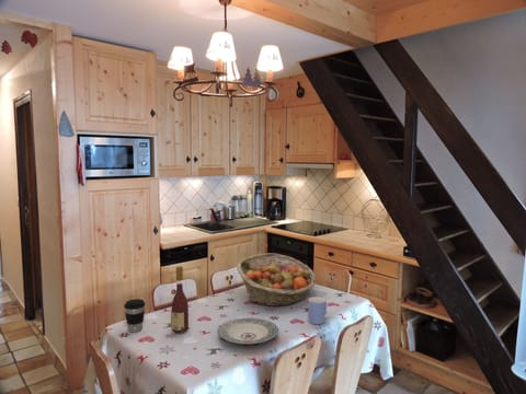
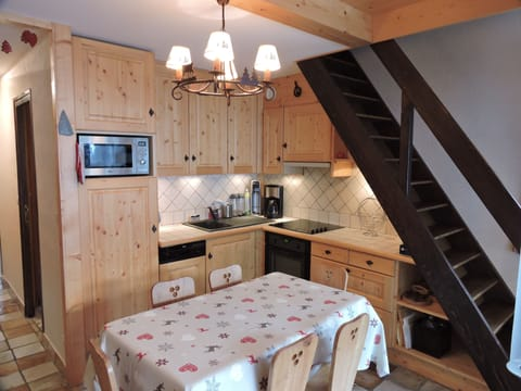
- fruit basket (276, 278)
- plate (248, 333)
- coffee cup (135, 315)
- wine bottle (180, 299)
- mug (319, 309)
